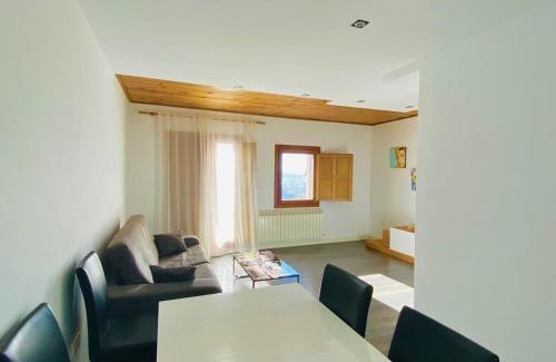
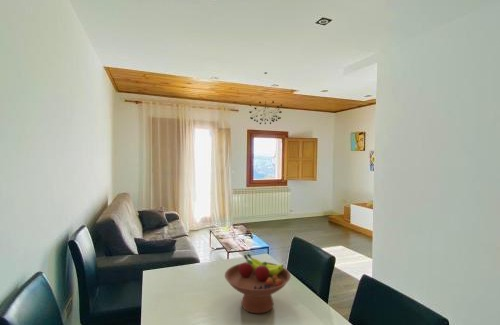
+ fruit bowl (257, 283)
+ chandelier (265, 101)
